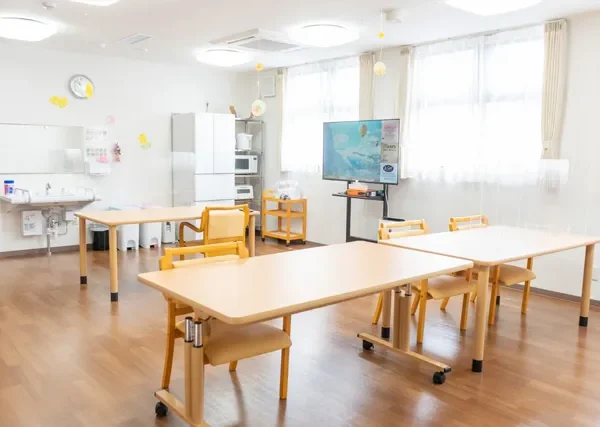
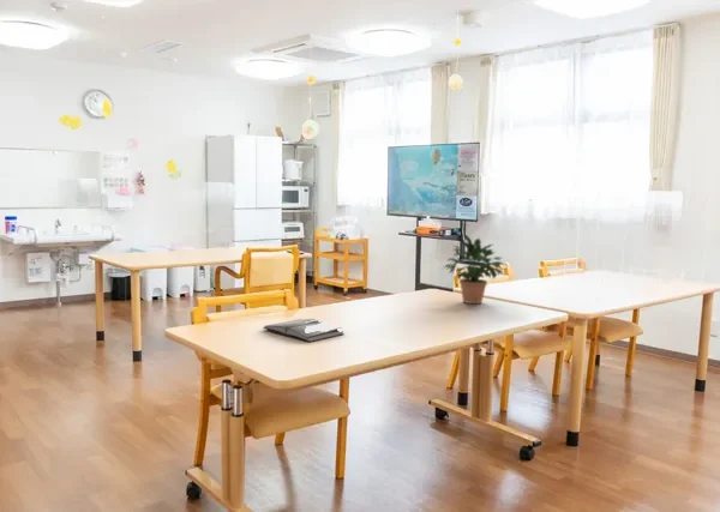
+ potted plant (475, 269)
+ hardback book (302, 327)
